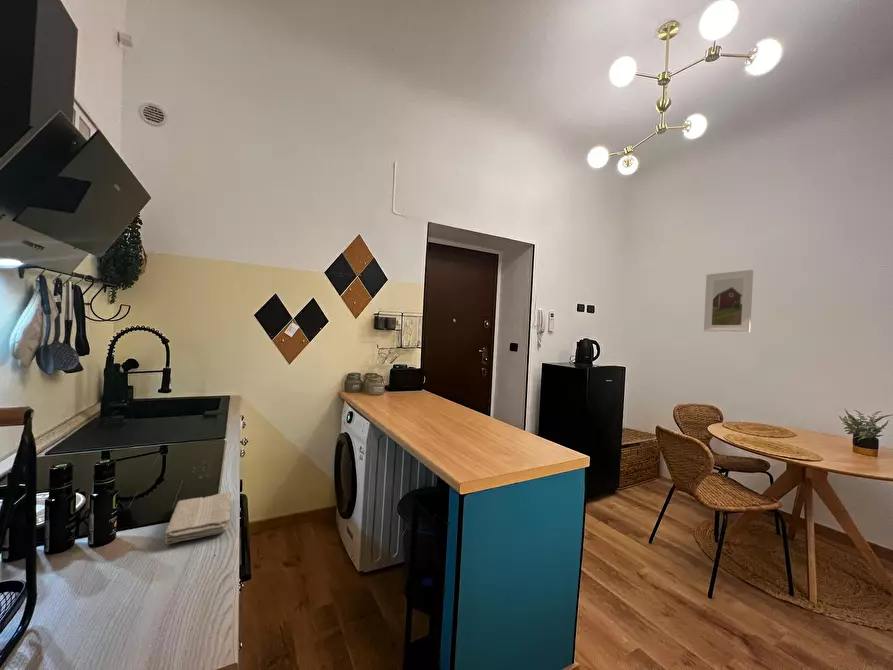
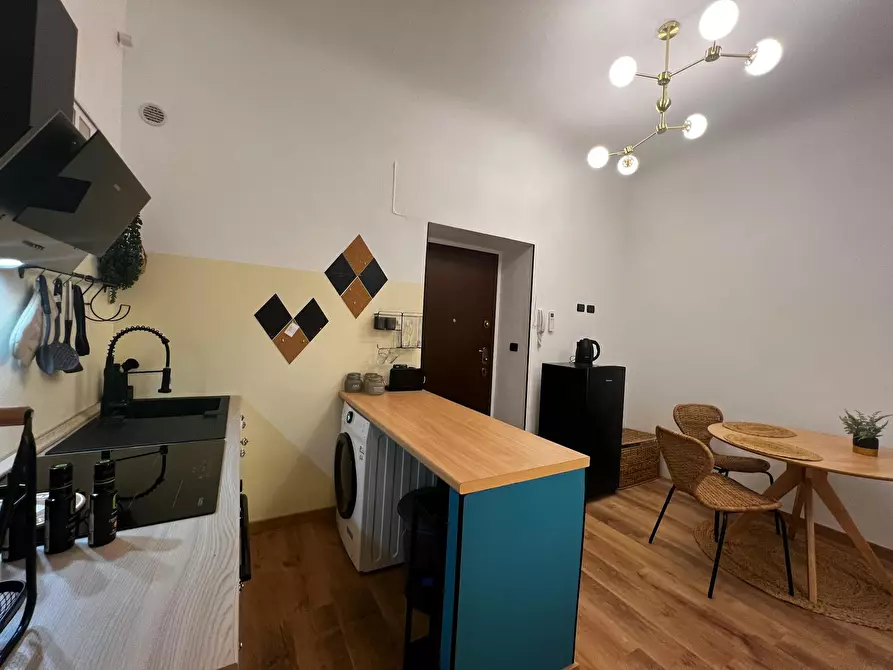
- washcloth (201, 514)
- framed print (727, 302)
